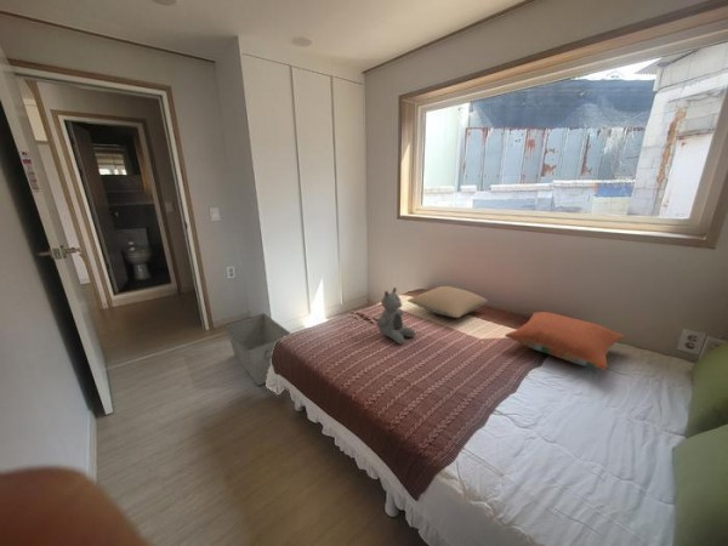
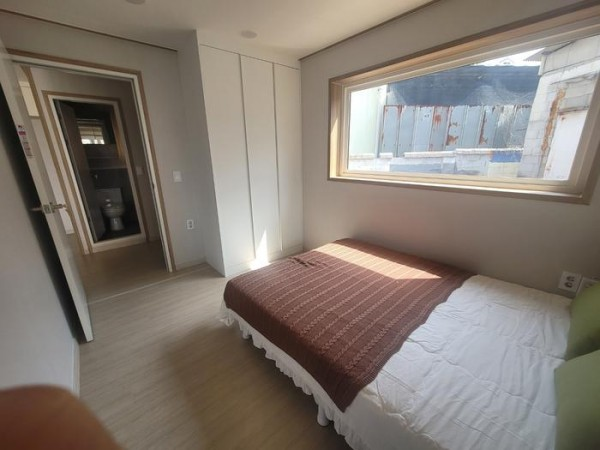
- pillow (447, 301)
- teddy bear (396, 313)
- pillow (563, 335)
- storage bin (258, 346)
